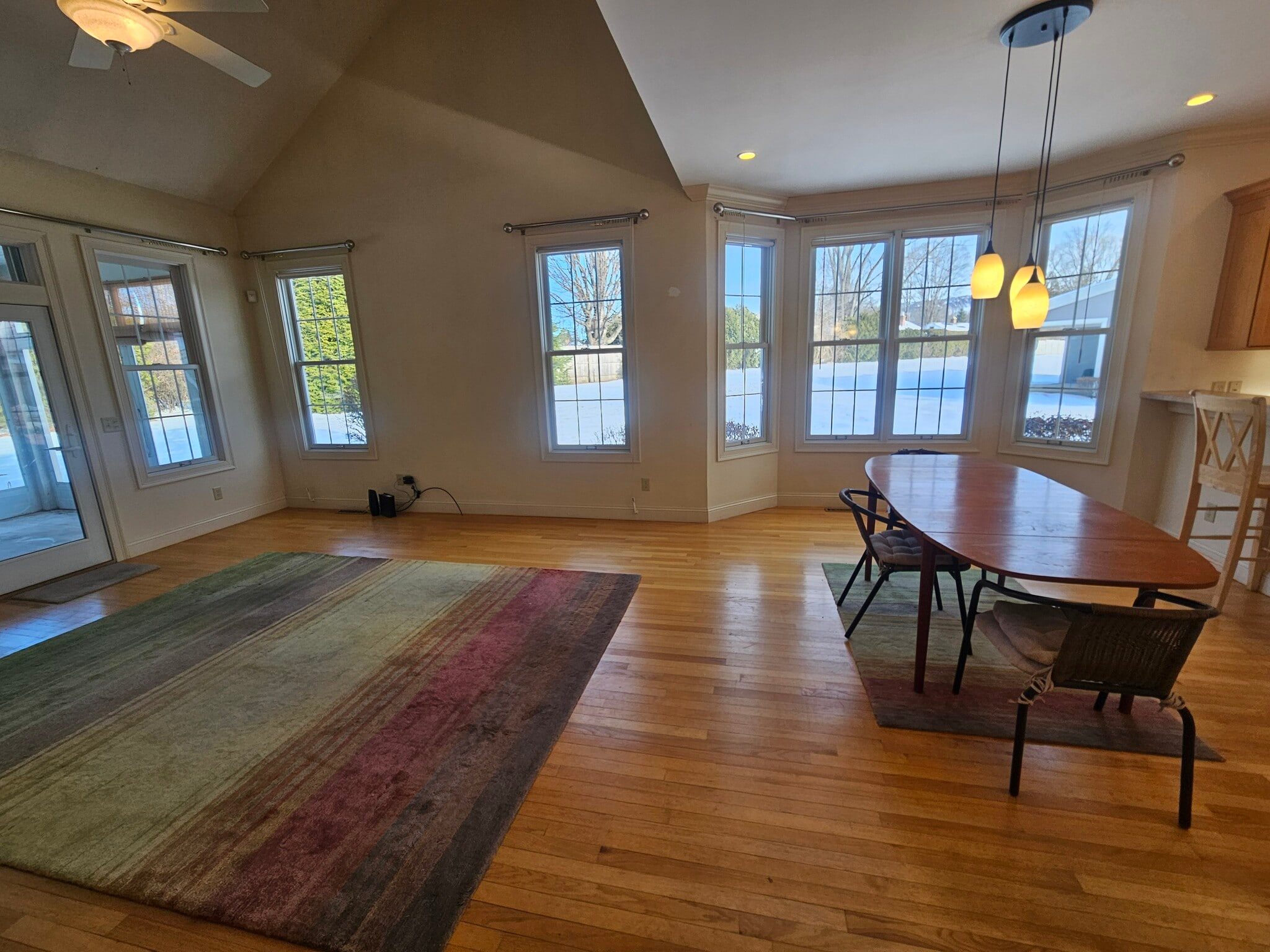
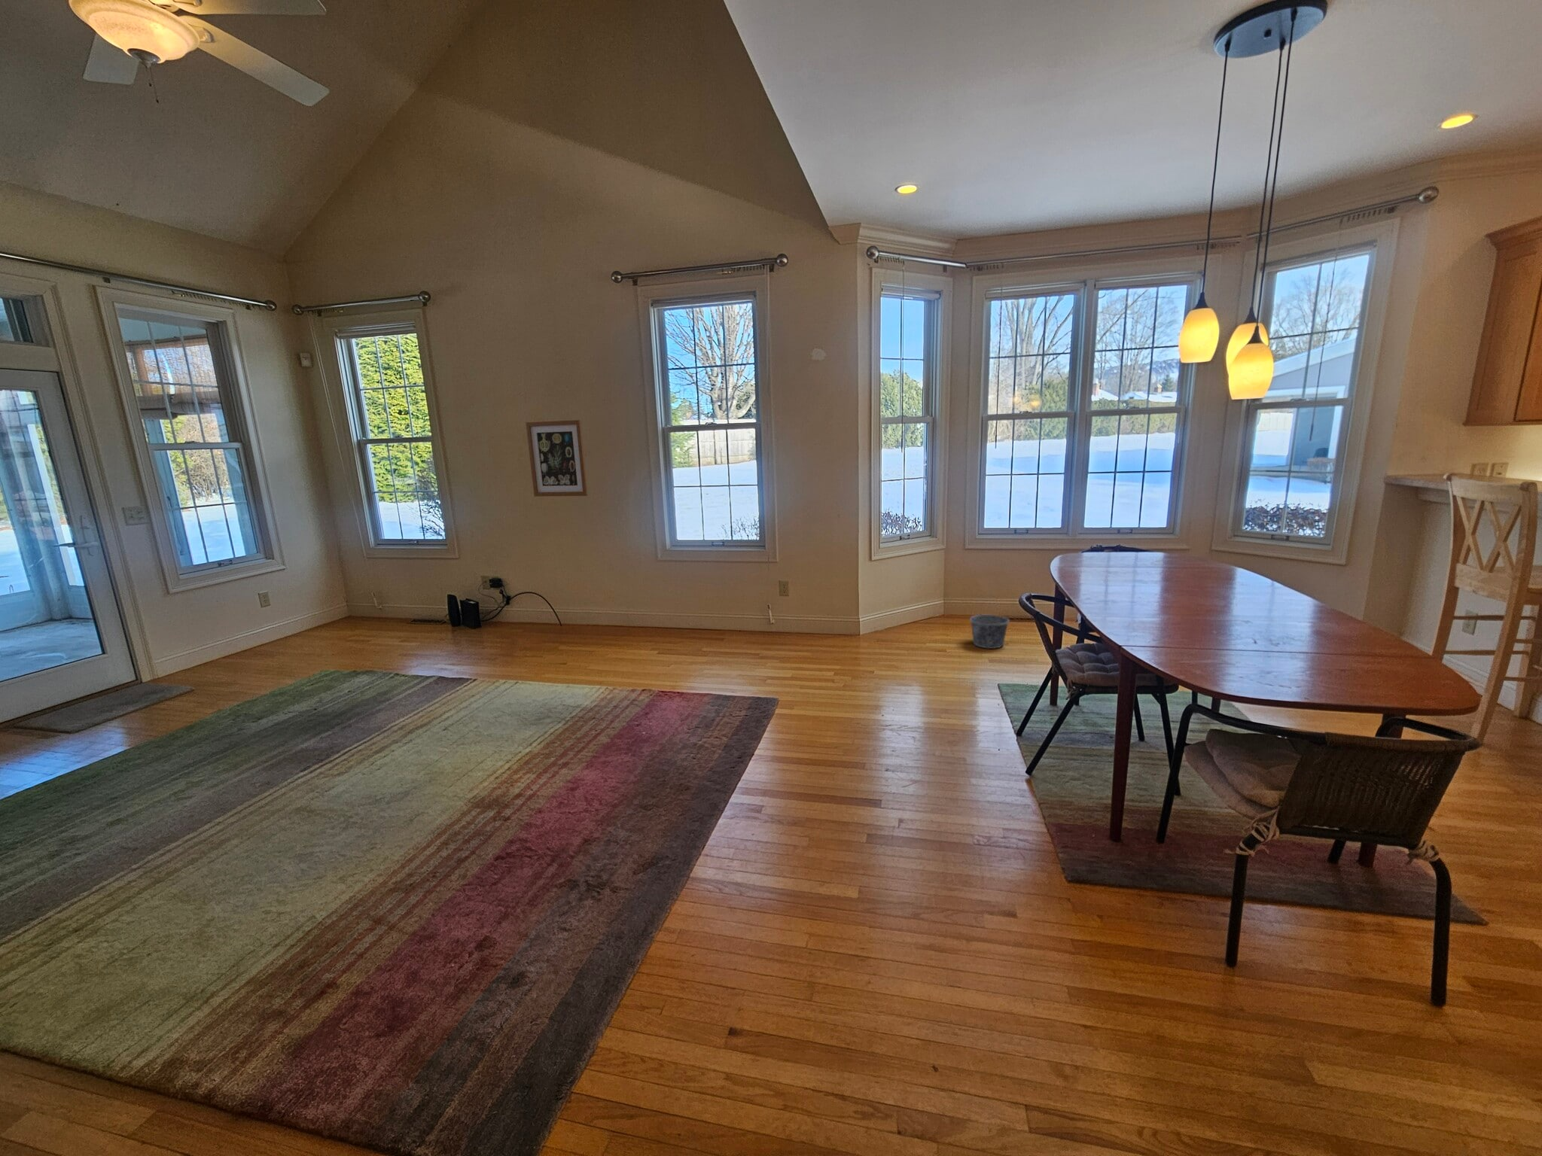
+ wall art (556, 459)
+ bucket (988, 623)
